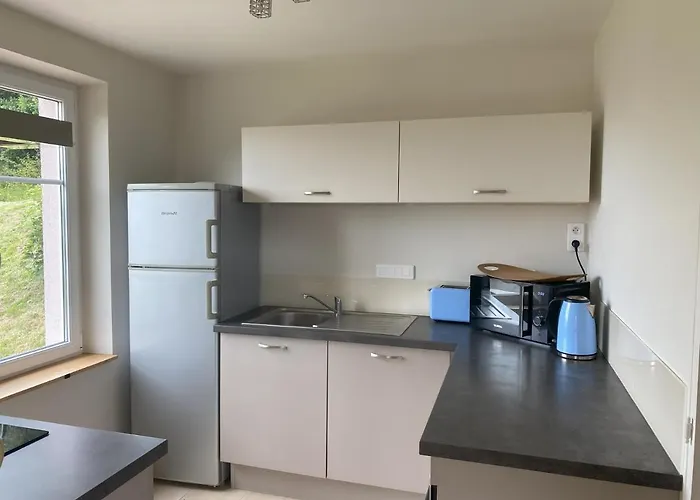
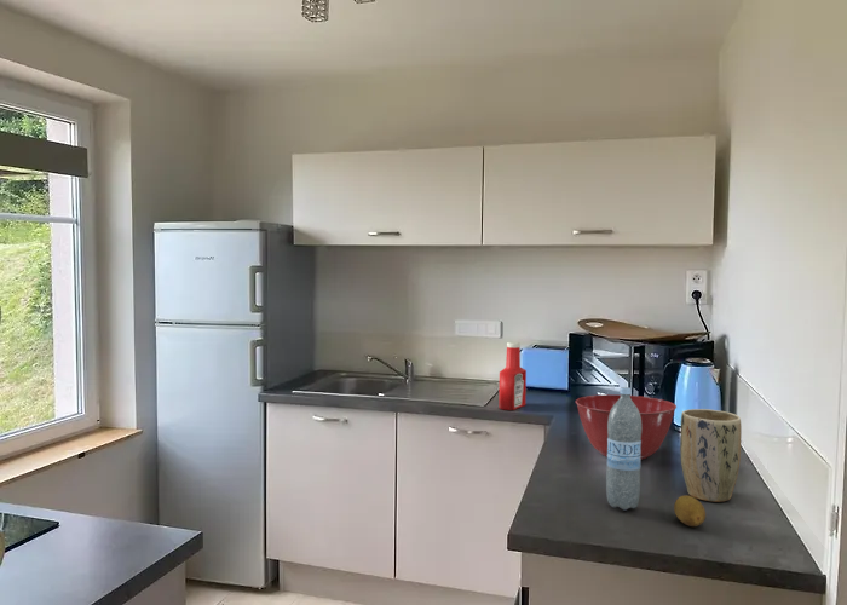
+ water bottle (623, 448)
+ fruit (688, 511)
+ soap bottle (512, 374)
+ plant pot (709, 455)
+ mixing bowl (641, 427)
